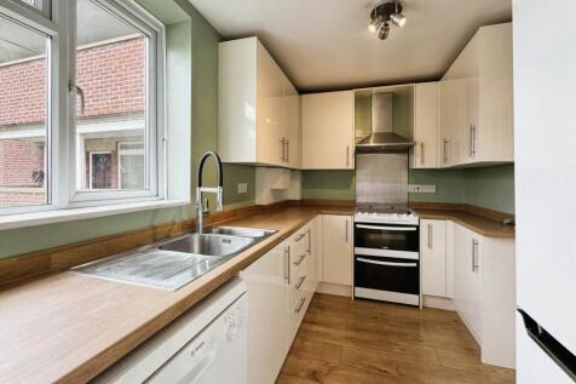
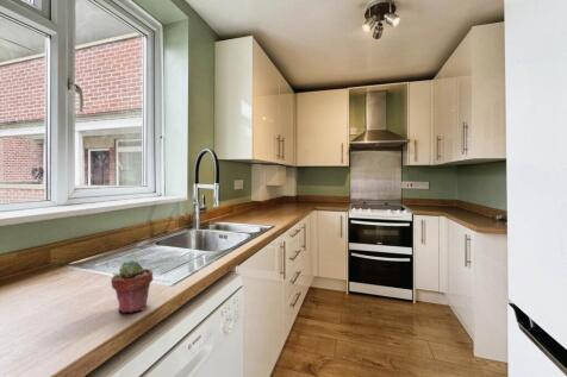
+ potted succulent (132, 283)
